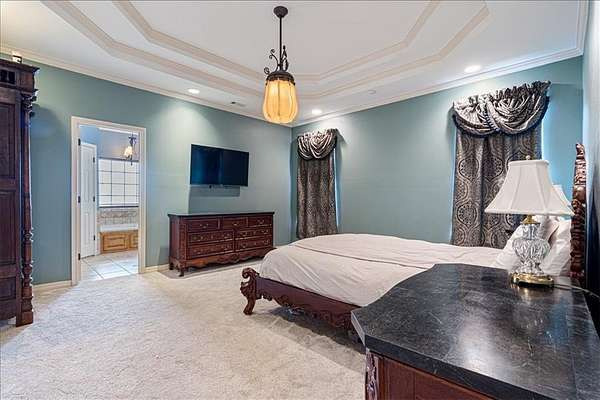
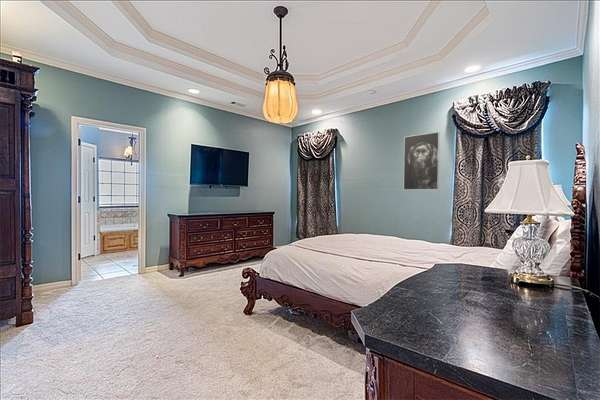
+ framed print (420, 162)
